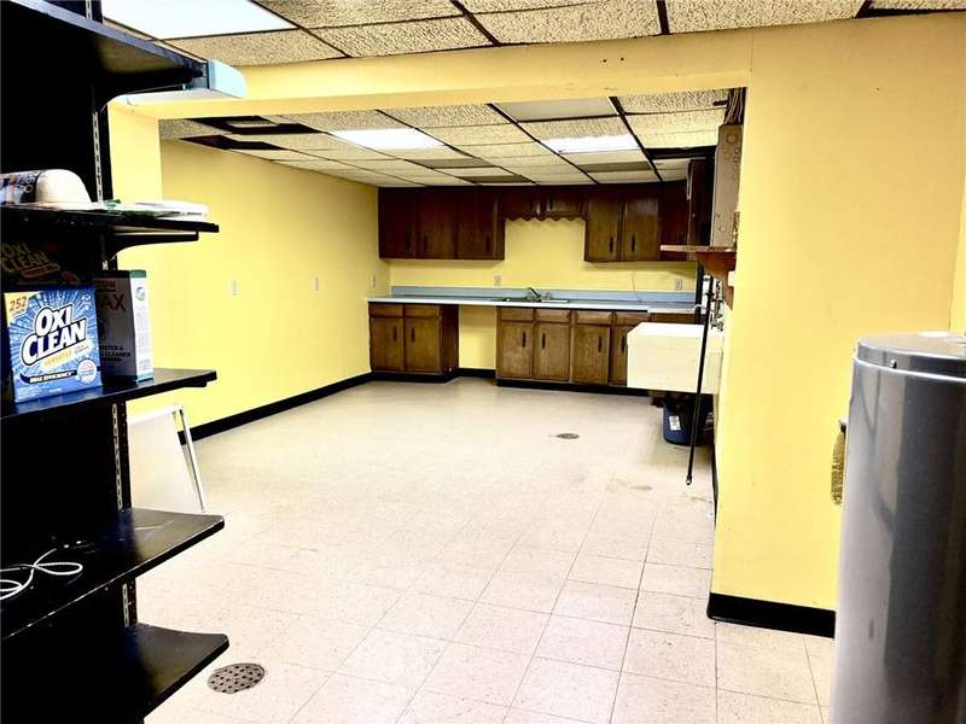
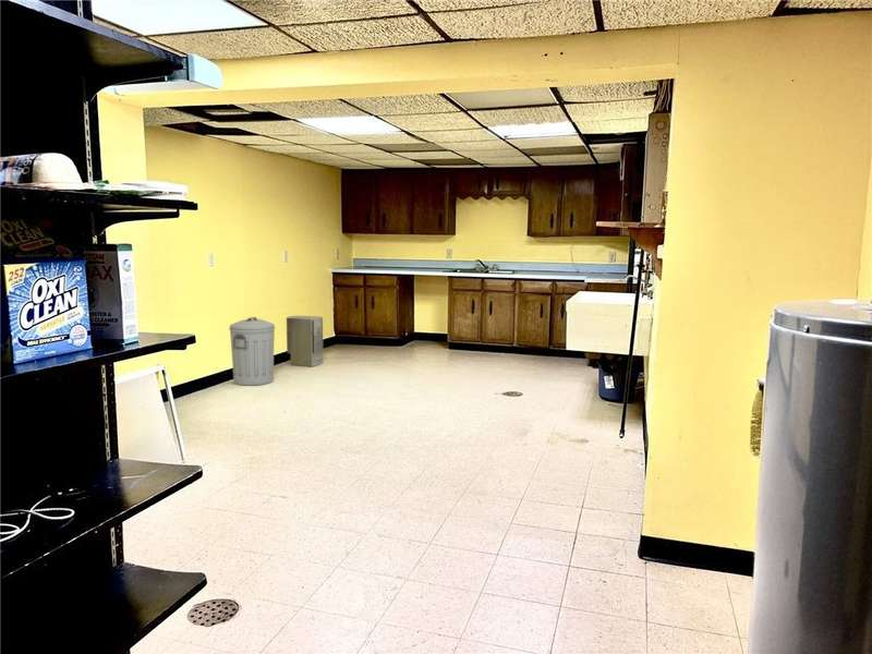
+ air purifier (304, 340)
+ trash can (253, 349)
